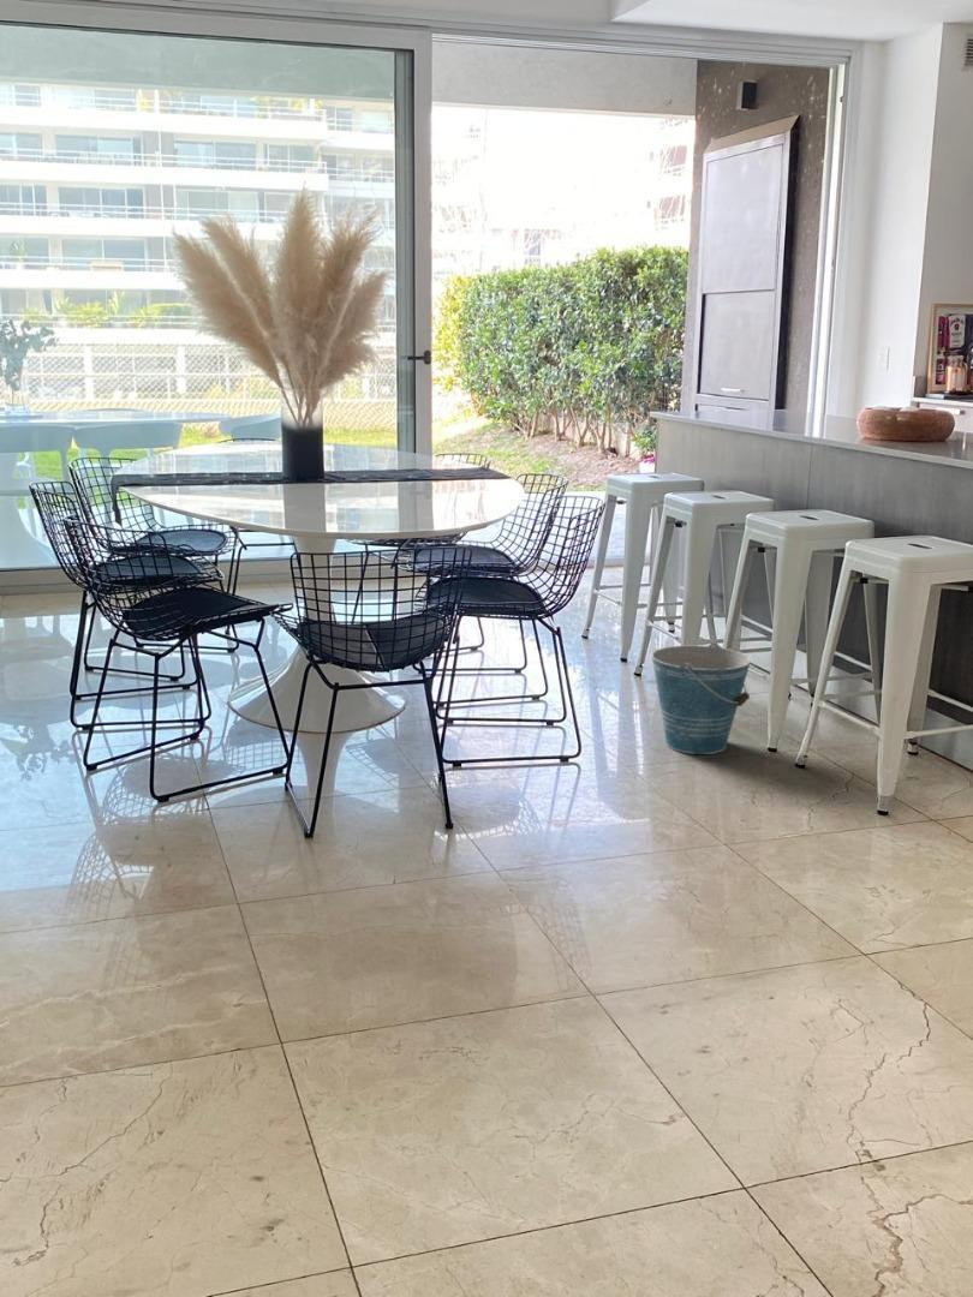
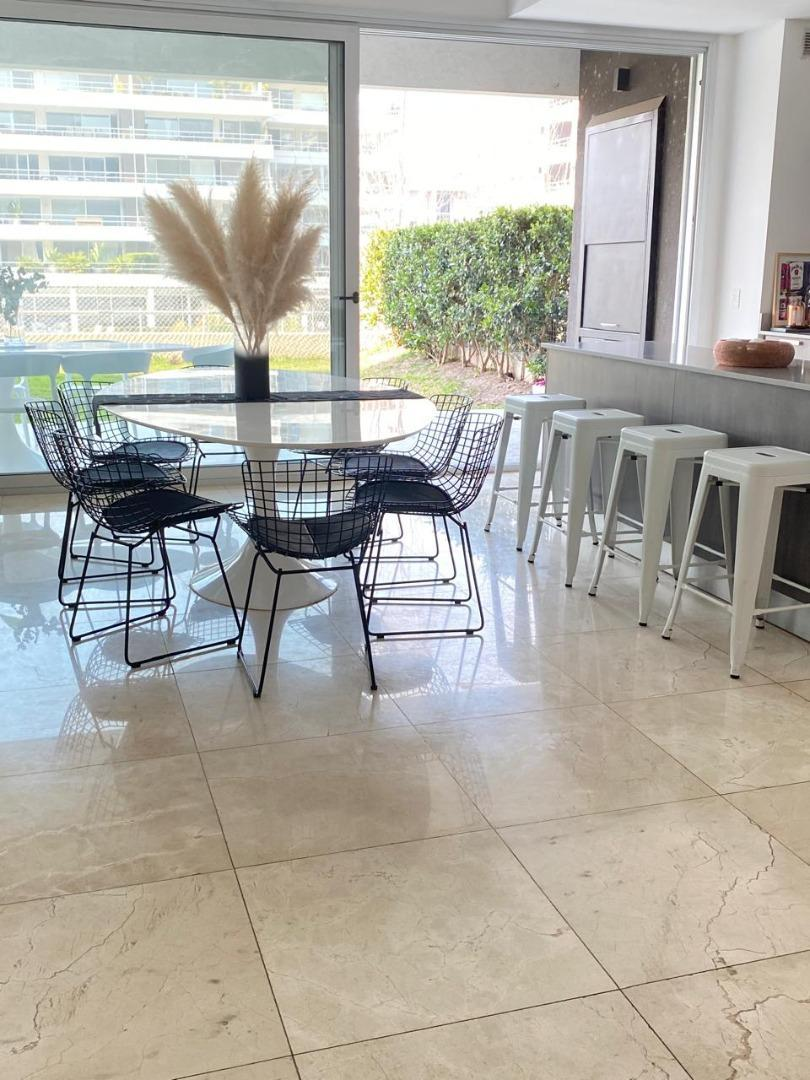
- bucket (698, 698)
